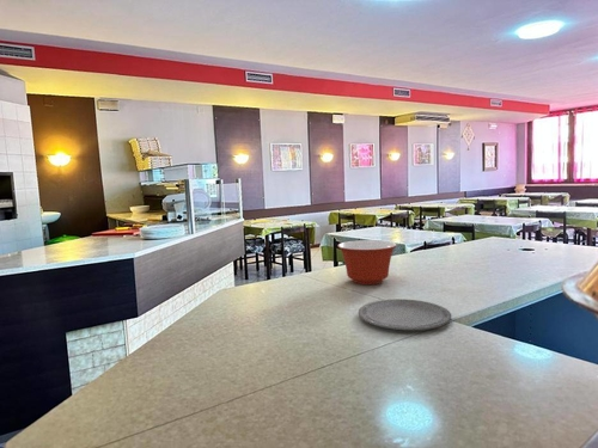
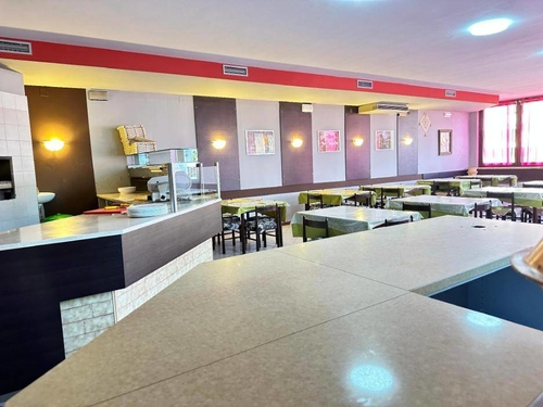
- plate (403, 314)
- mixing bowl (367, 262)
